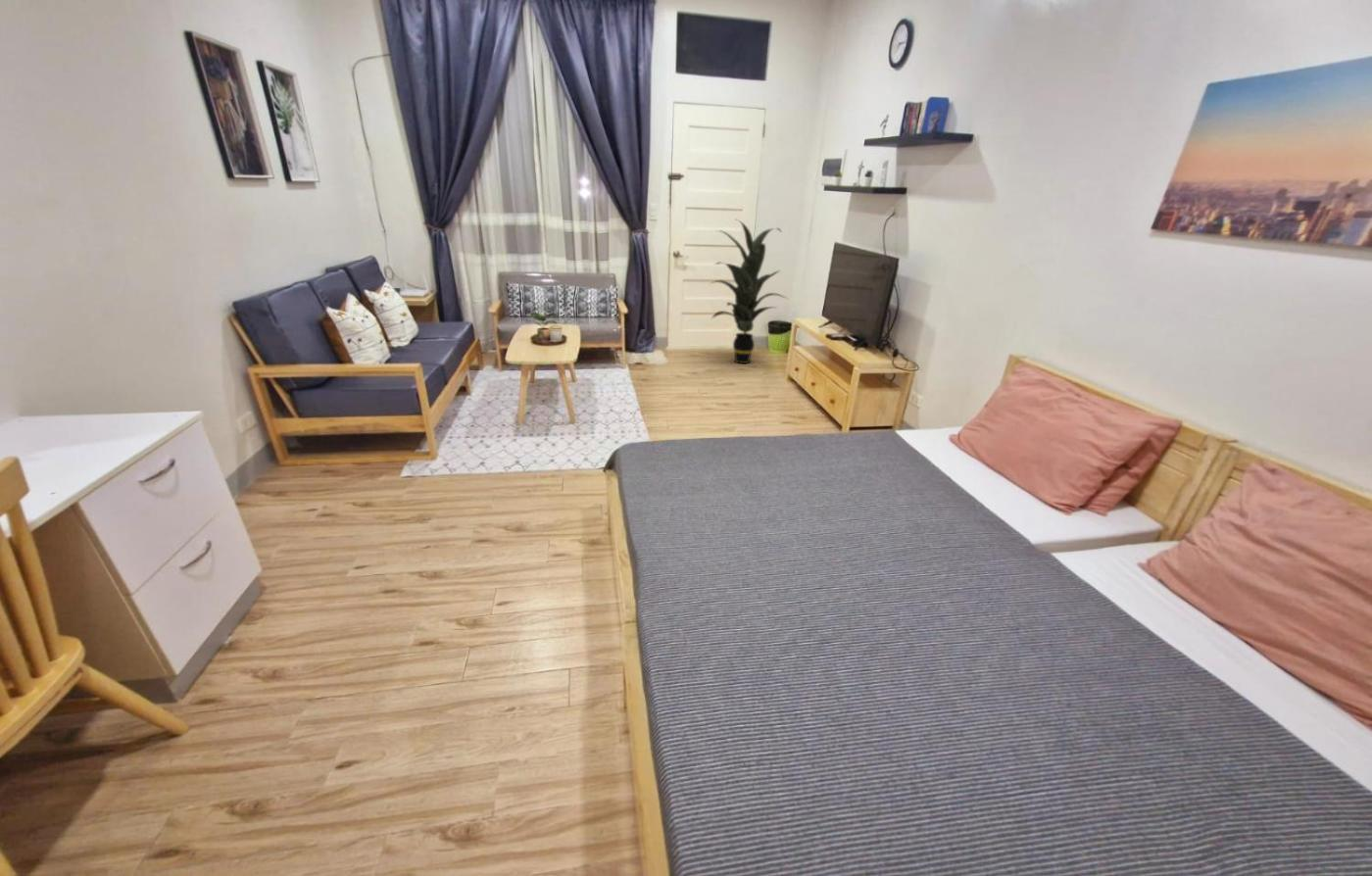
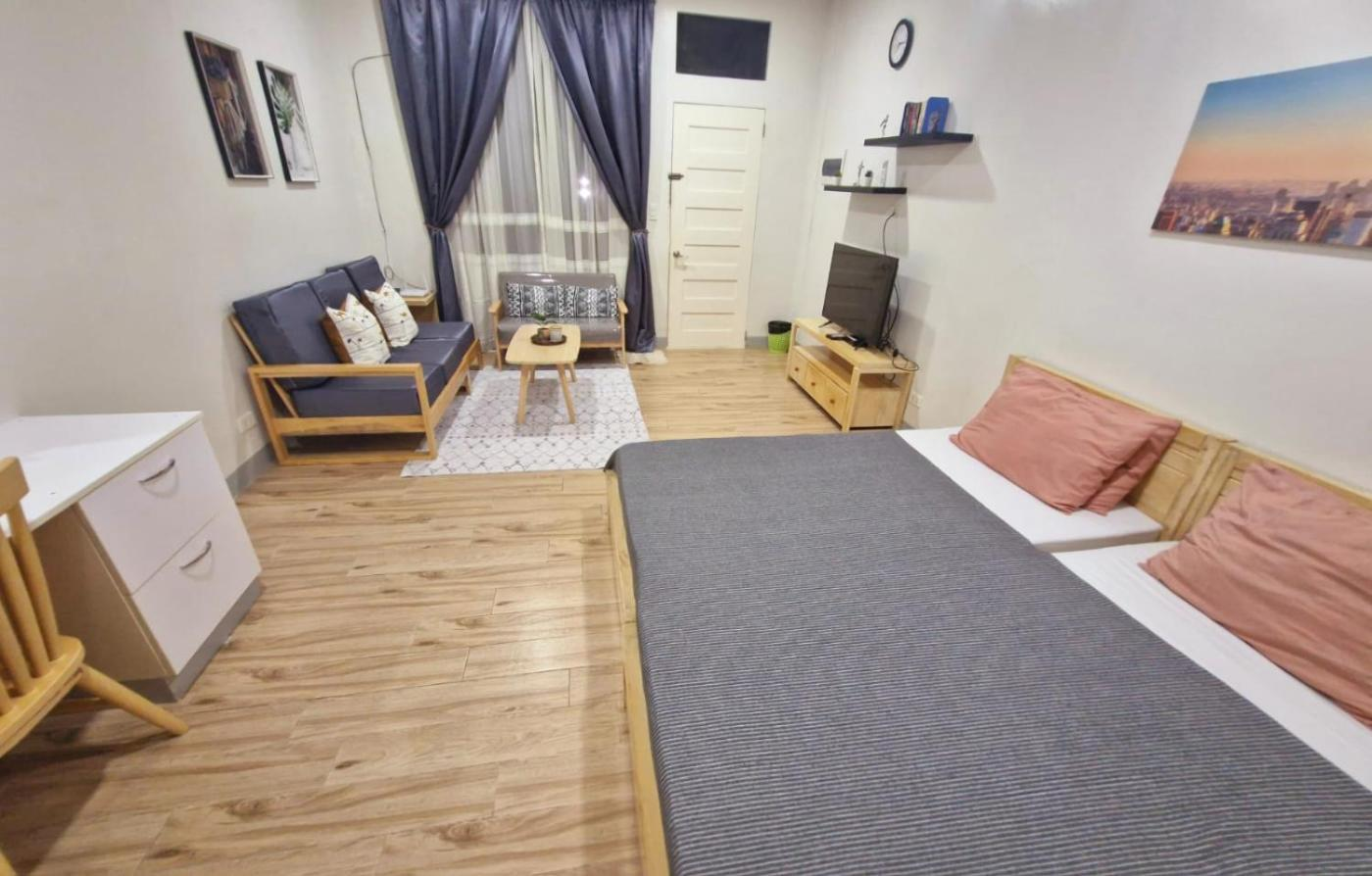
- indoor plant (742, 293)
